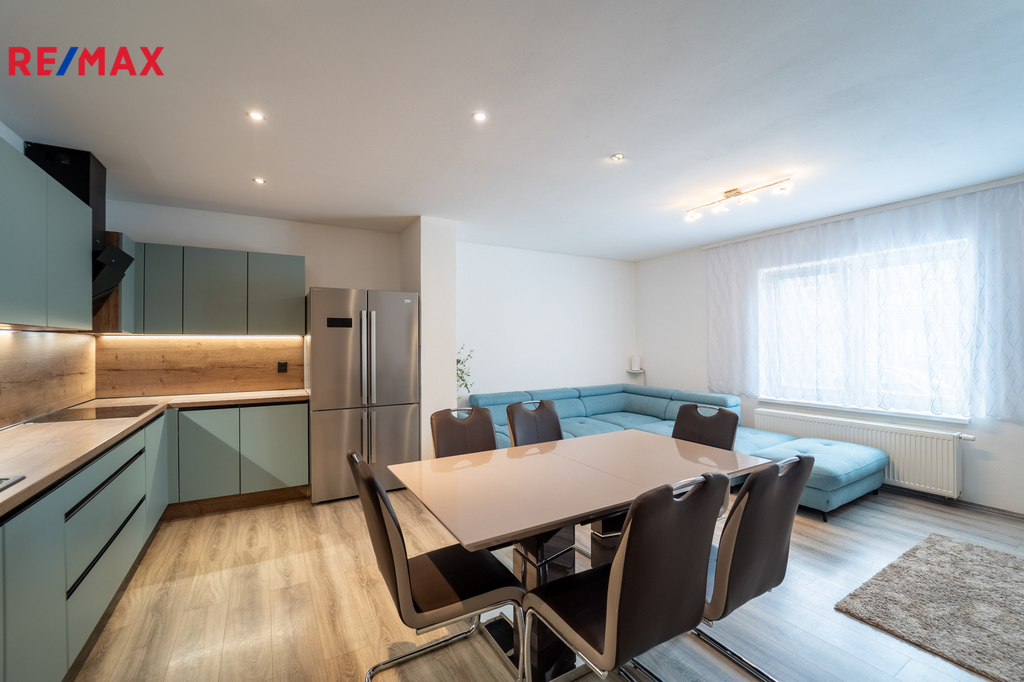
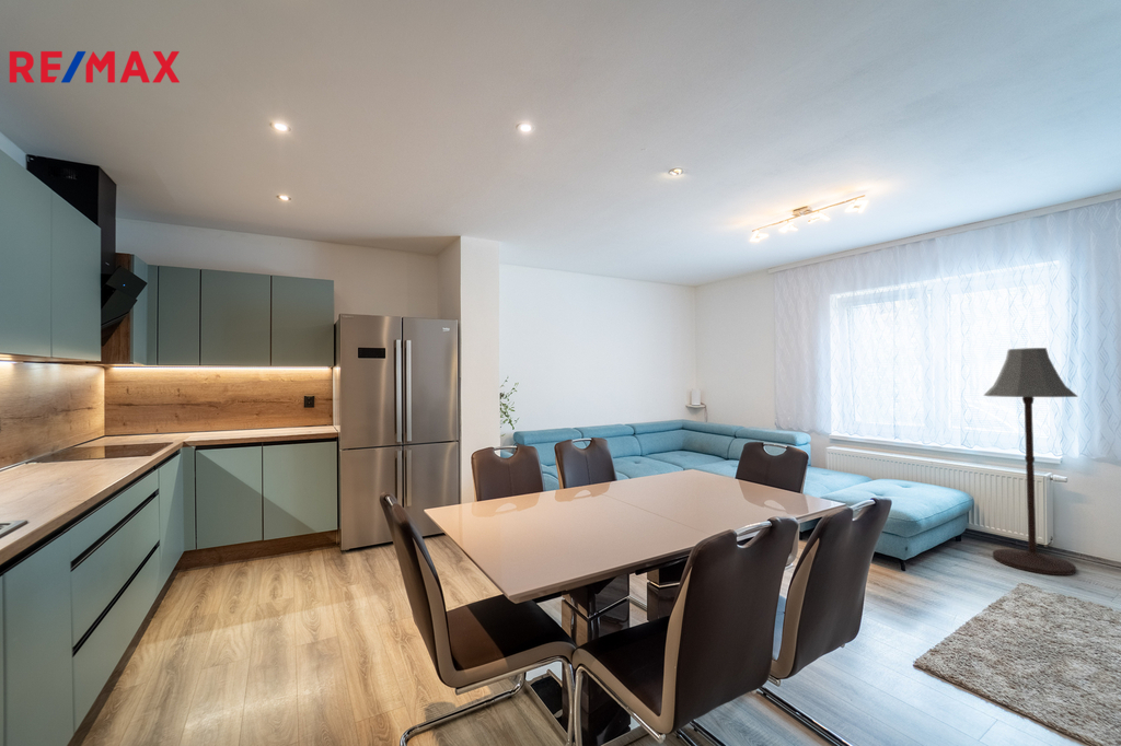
+ floor lamp (1029, 455)
